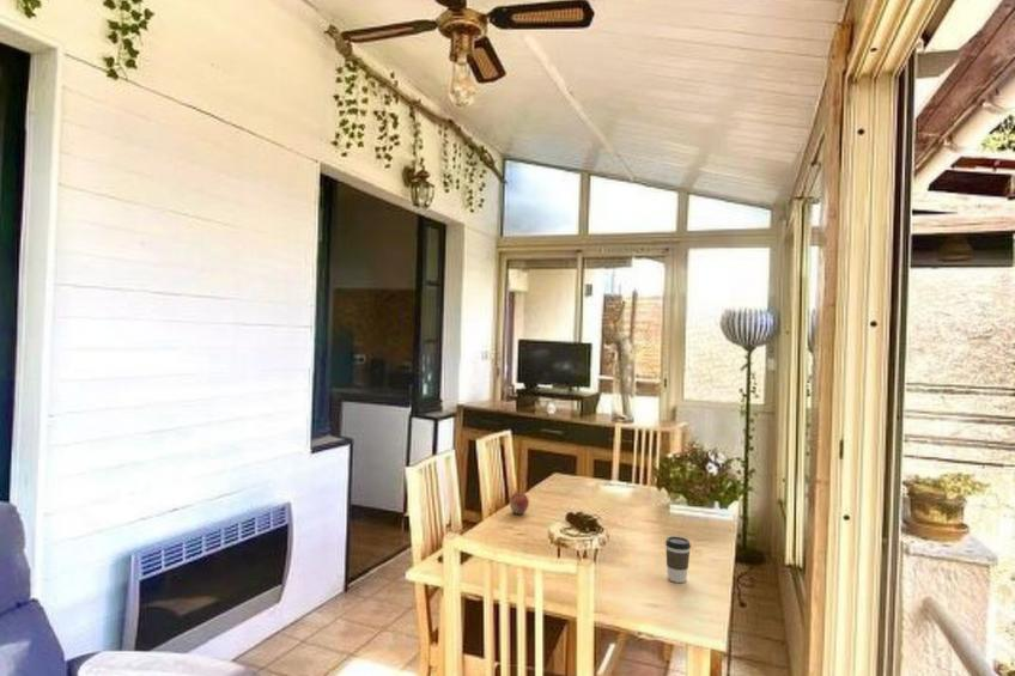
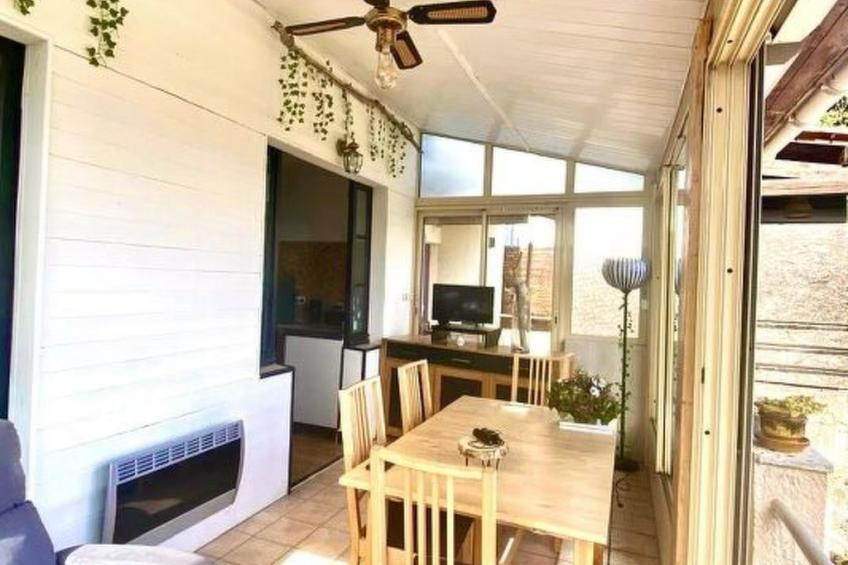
- fruit (518, 501)
- coffee cup (677, 559)
